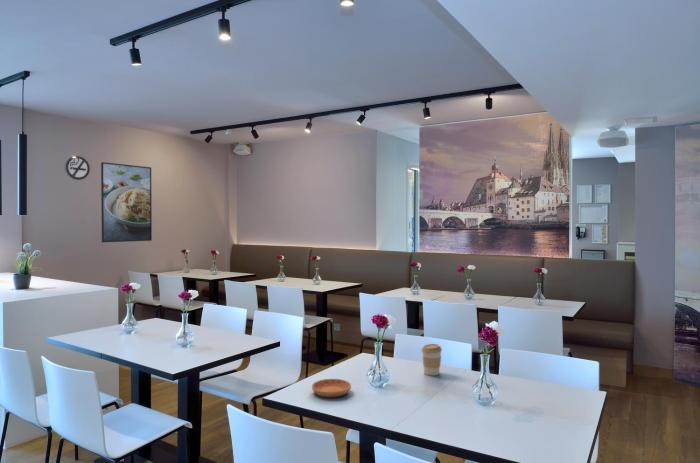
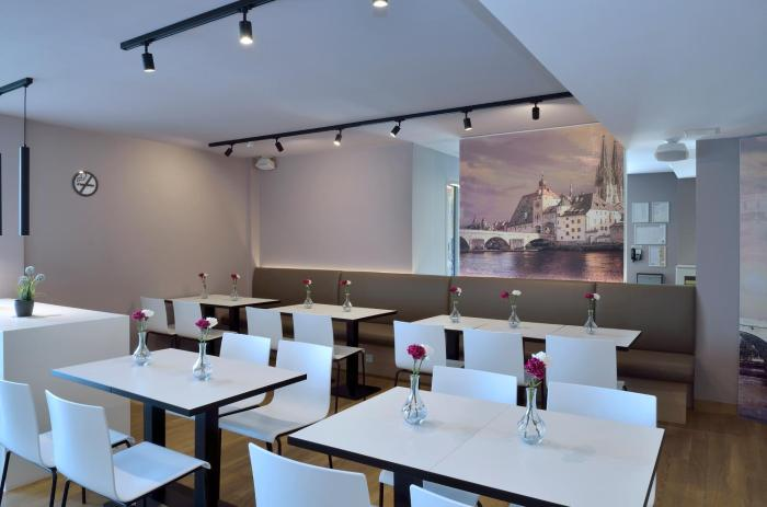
- saucer (331, 388)
- coffee cup (431, 359)
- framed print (127, 203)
